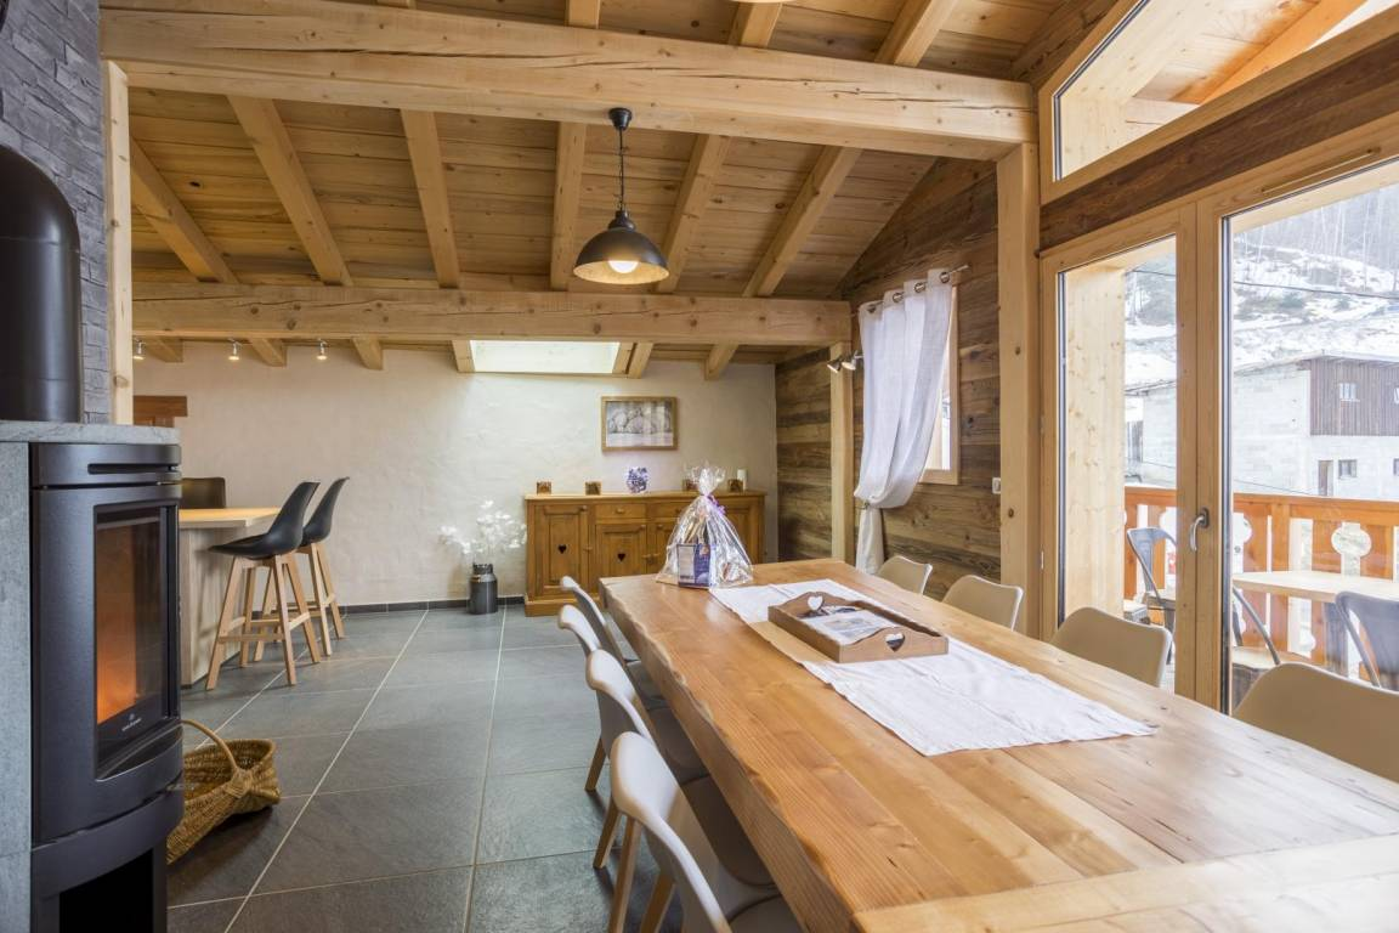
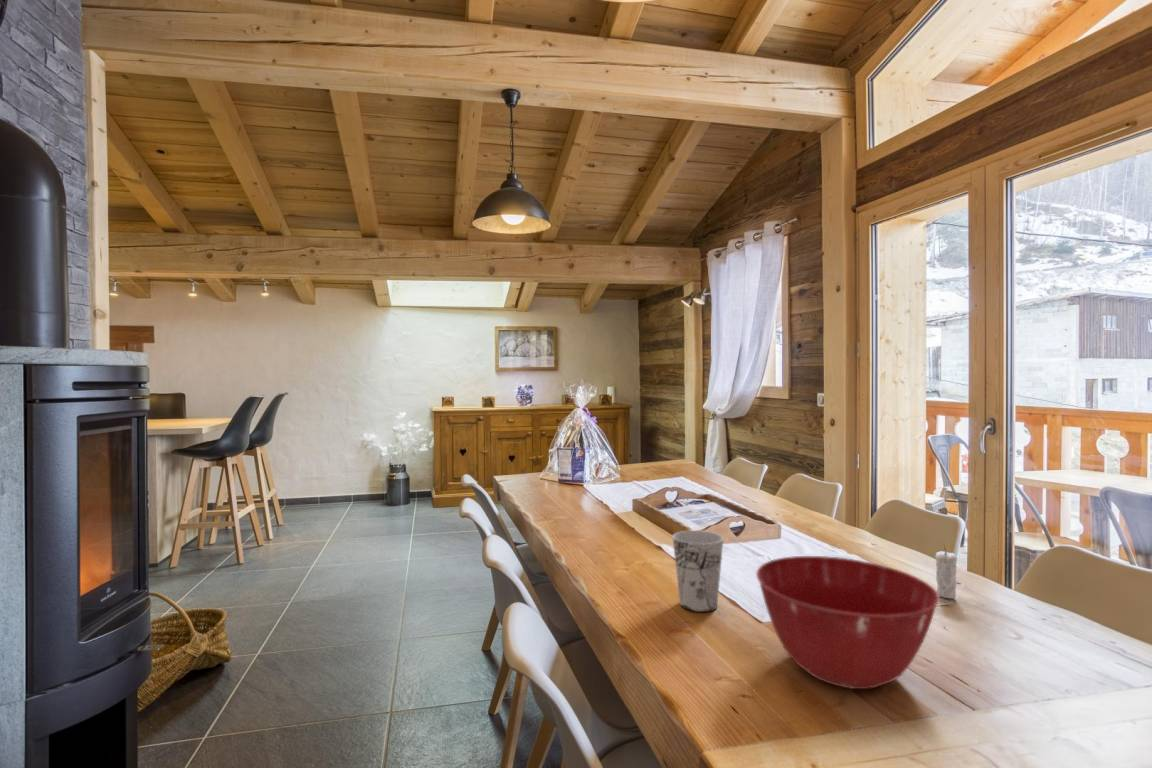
+ candle (946, 570)
+ mixing bowl (842, 624)
+ cup (698, 570)
